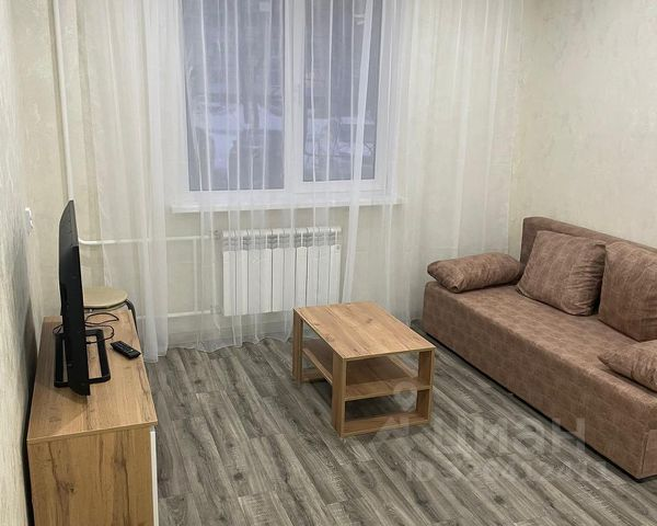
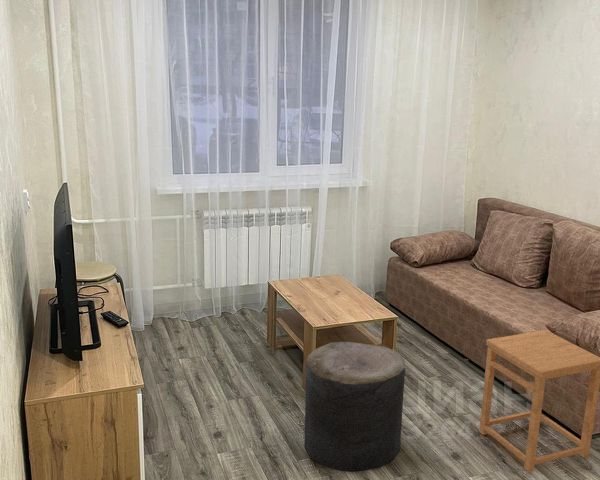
+ stool (353, 402)
+ side table (537, 397)
